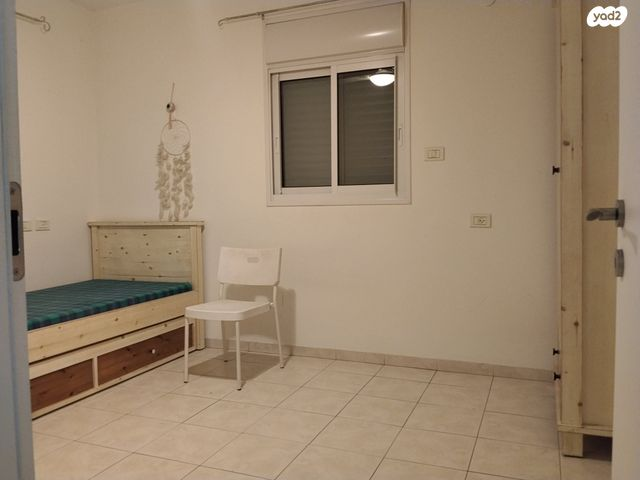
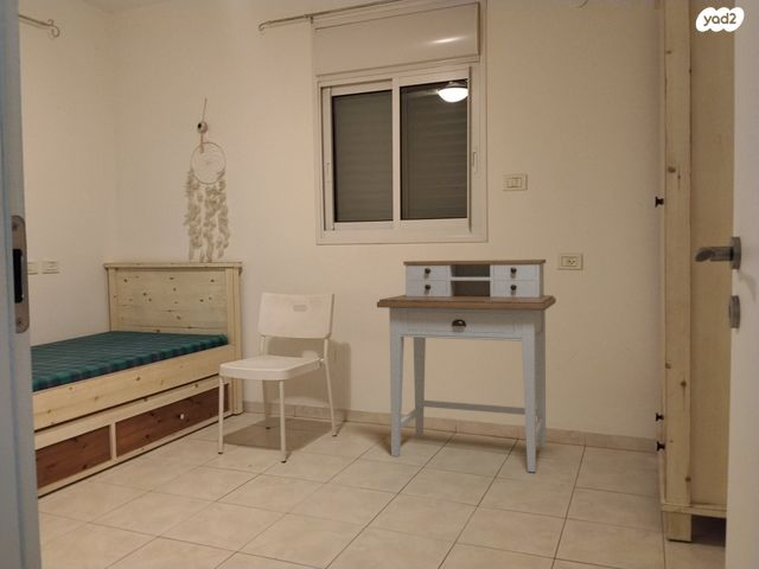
+ desk (468, 338)
